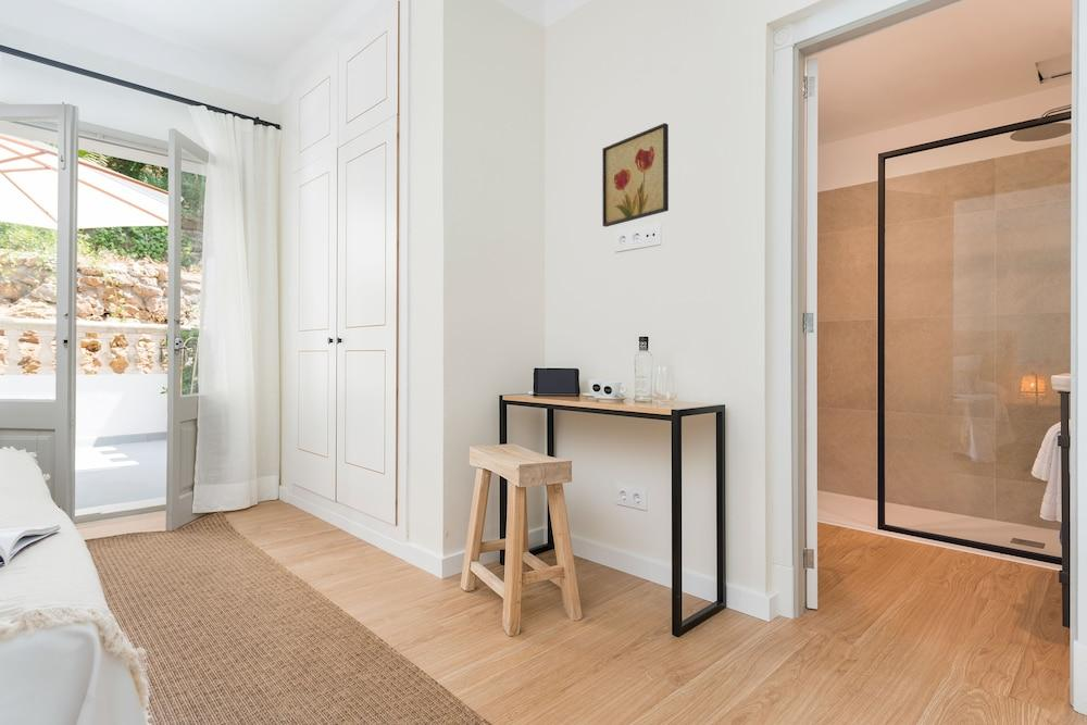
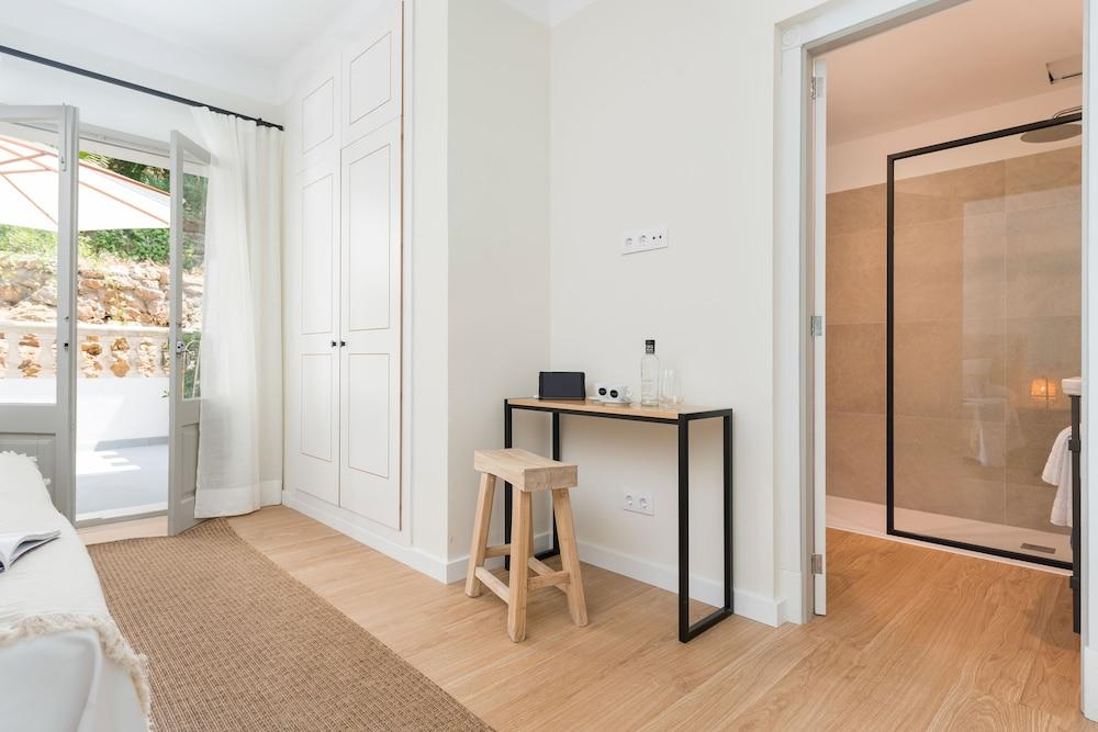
- wall art (635, 178)
